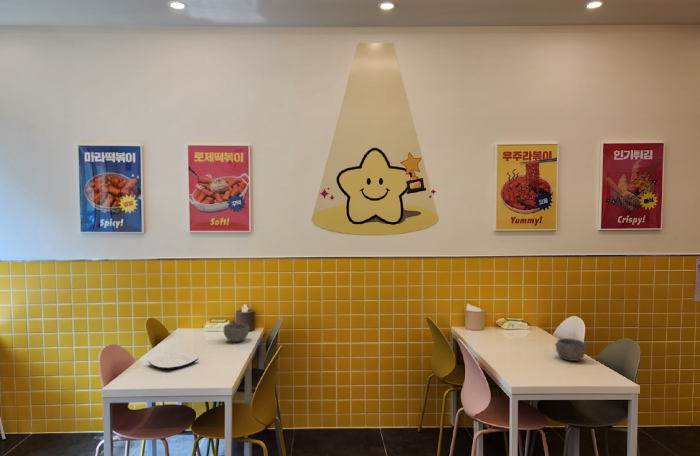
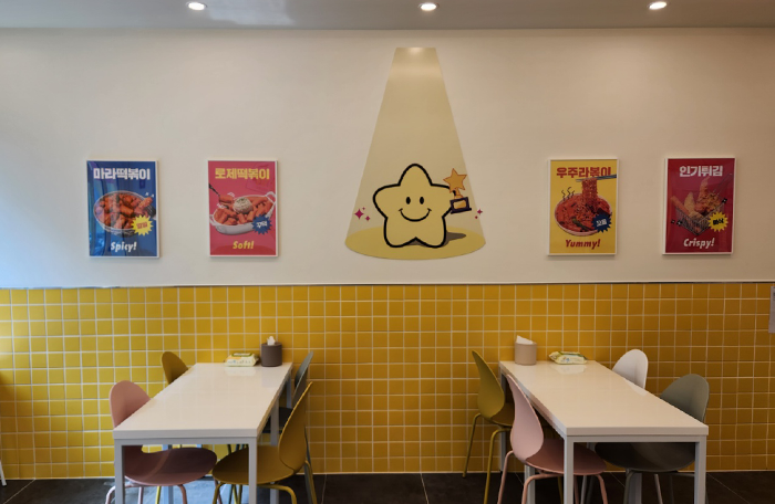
- bowl (570, 350)
- bowl (236, 333)
- plate (173, 361)
